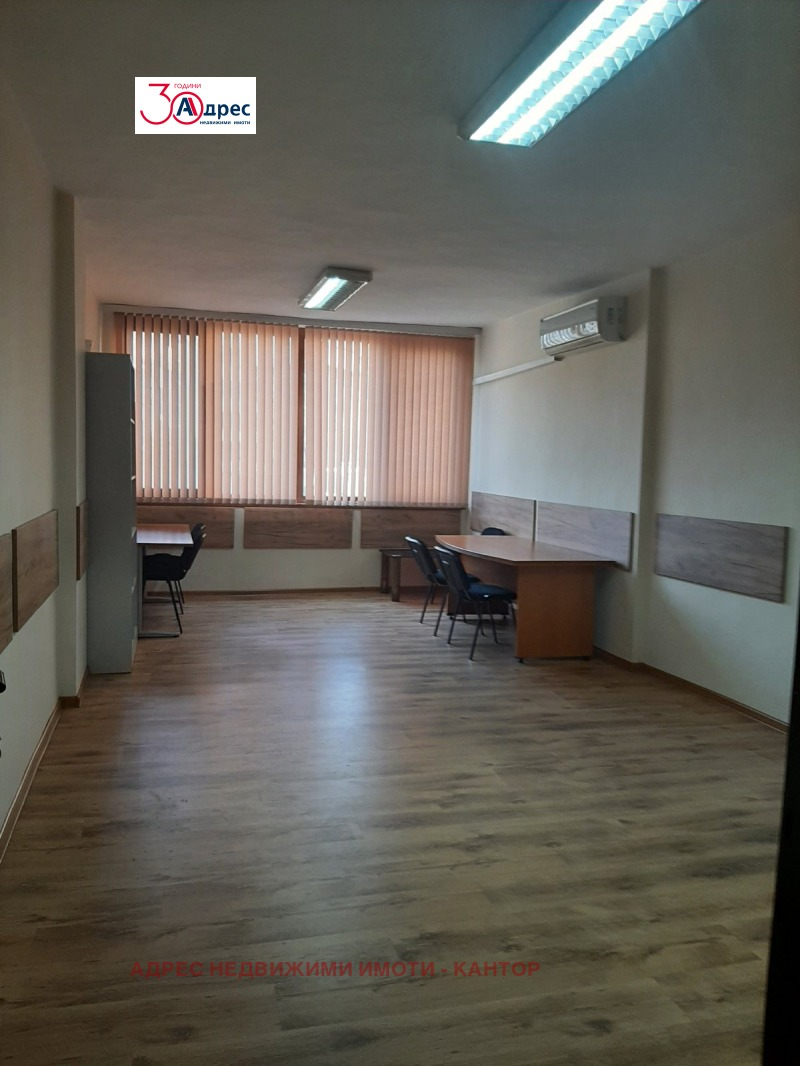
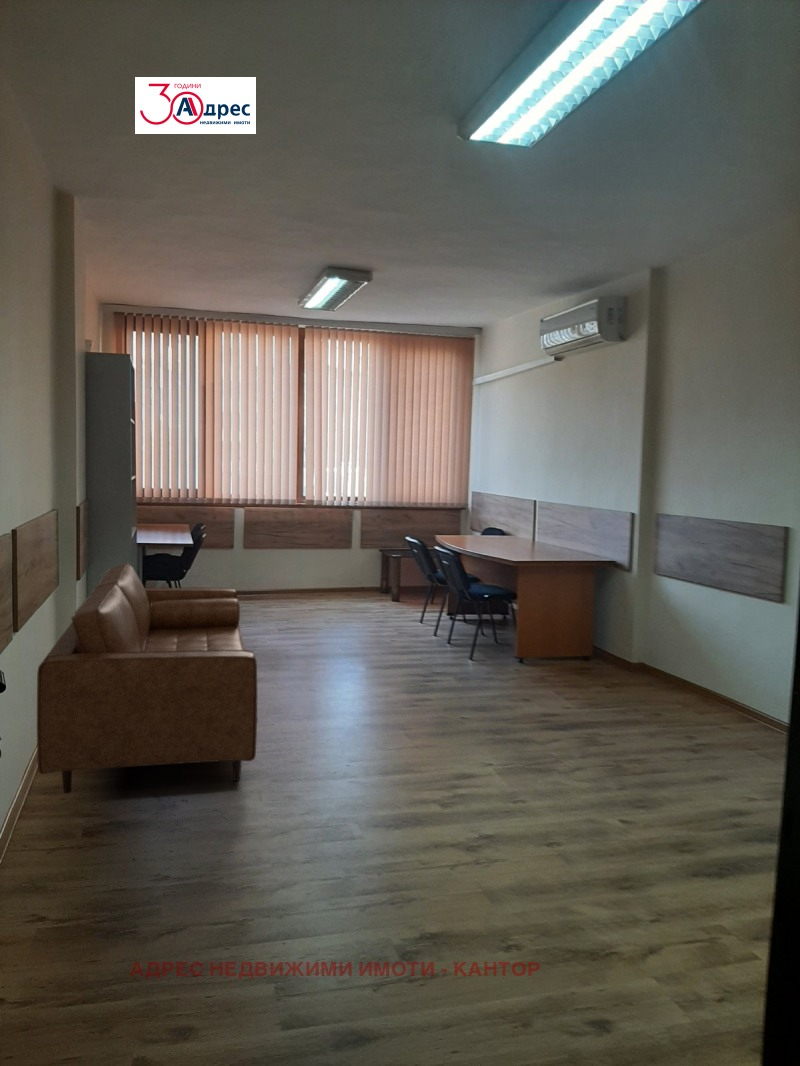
+ sofa (161, 655)
